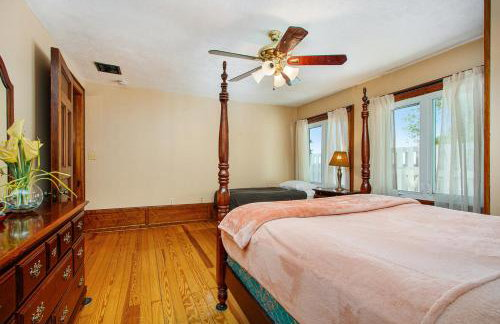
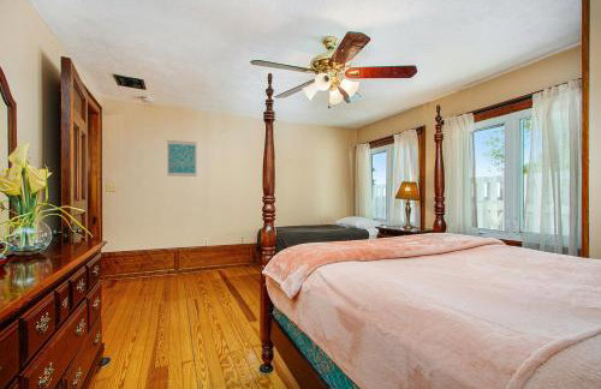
+ wall art (182, 158)
